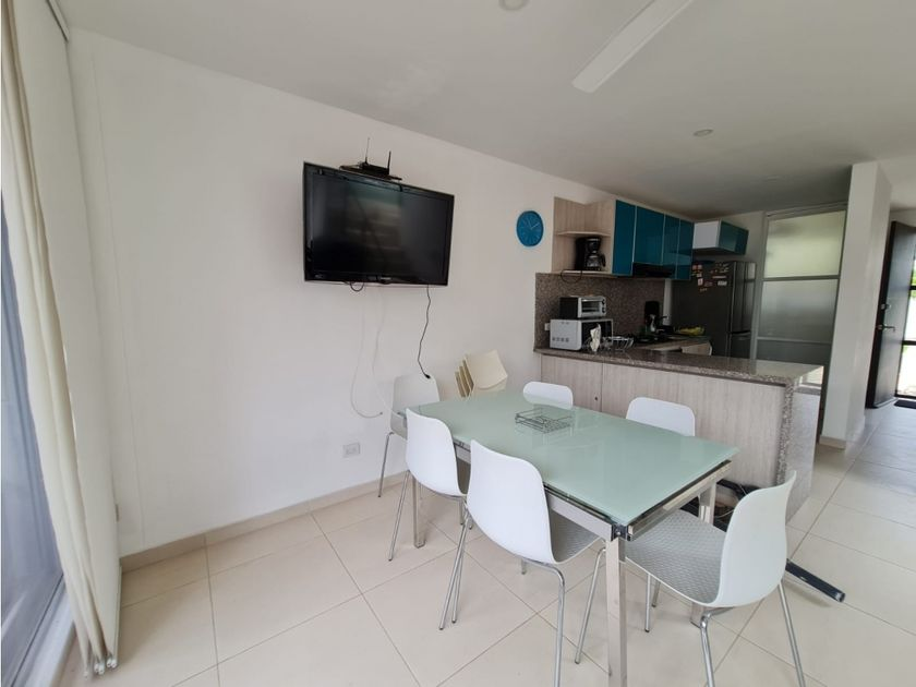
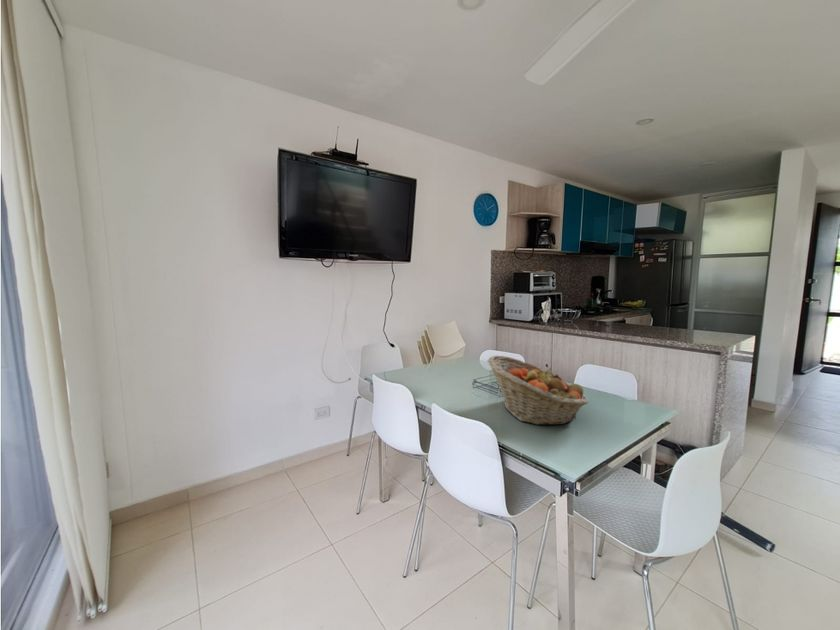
+ fruit basket (534, 385)
